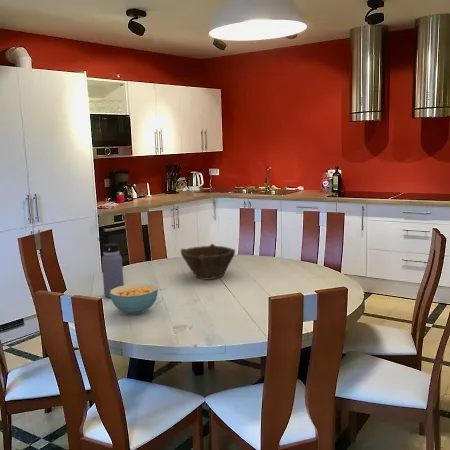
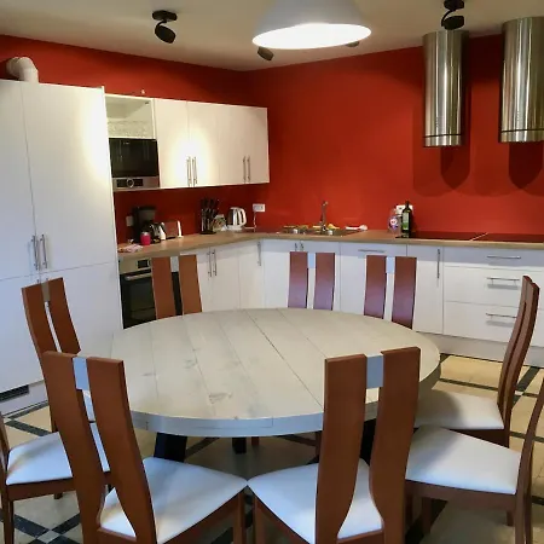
- bowl (207, 262)
- cereal bowl (134, 301)
- water bottle (111, 266)
